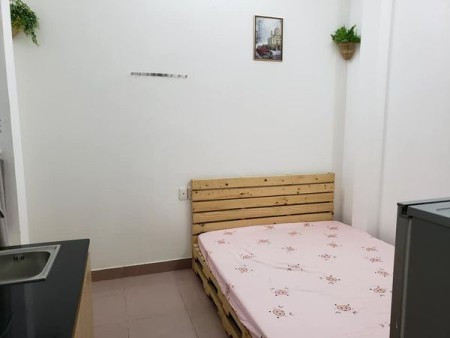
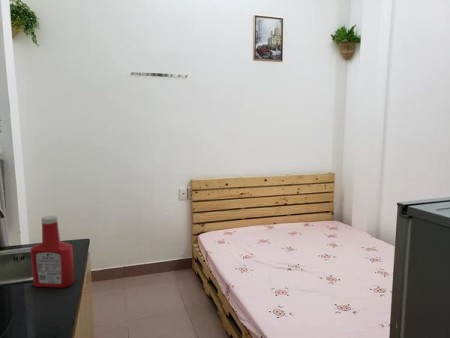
+ soap bottle (51, 250)
